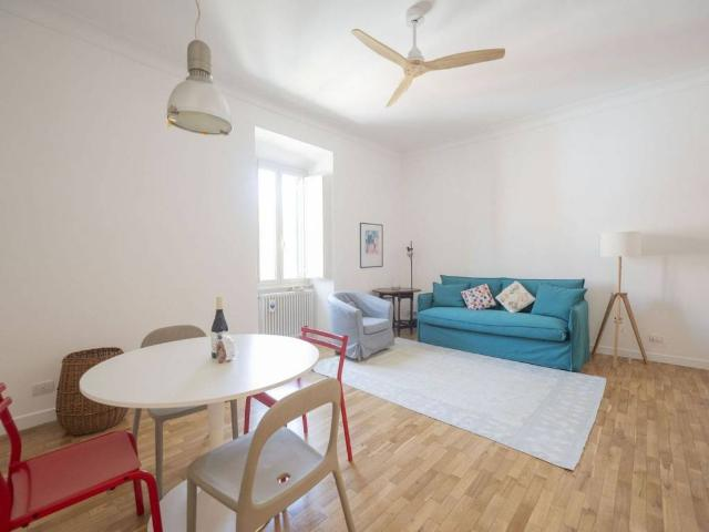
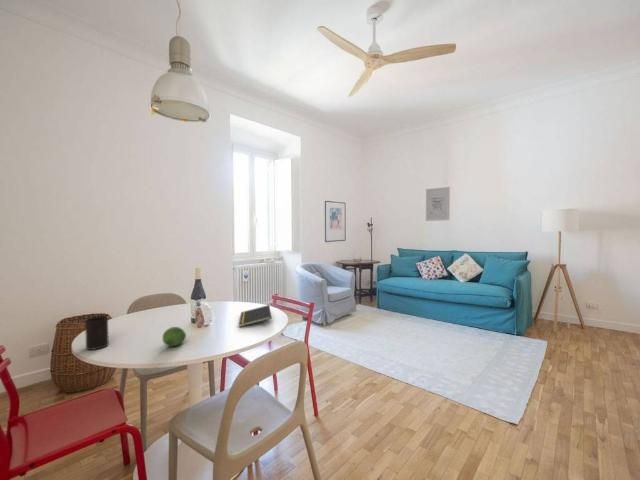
+ fruit (175, 335)
+ notepad (255, 315)
+ cup (97, 332)
+ wall art (437, 204)
